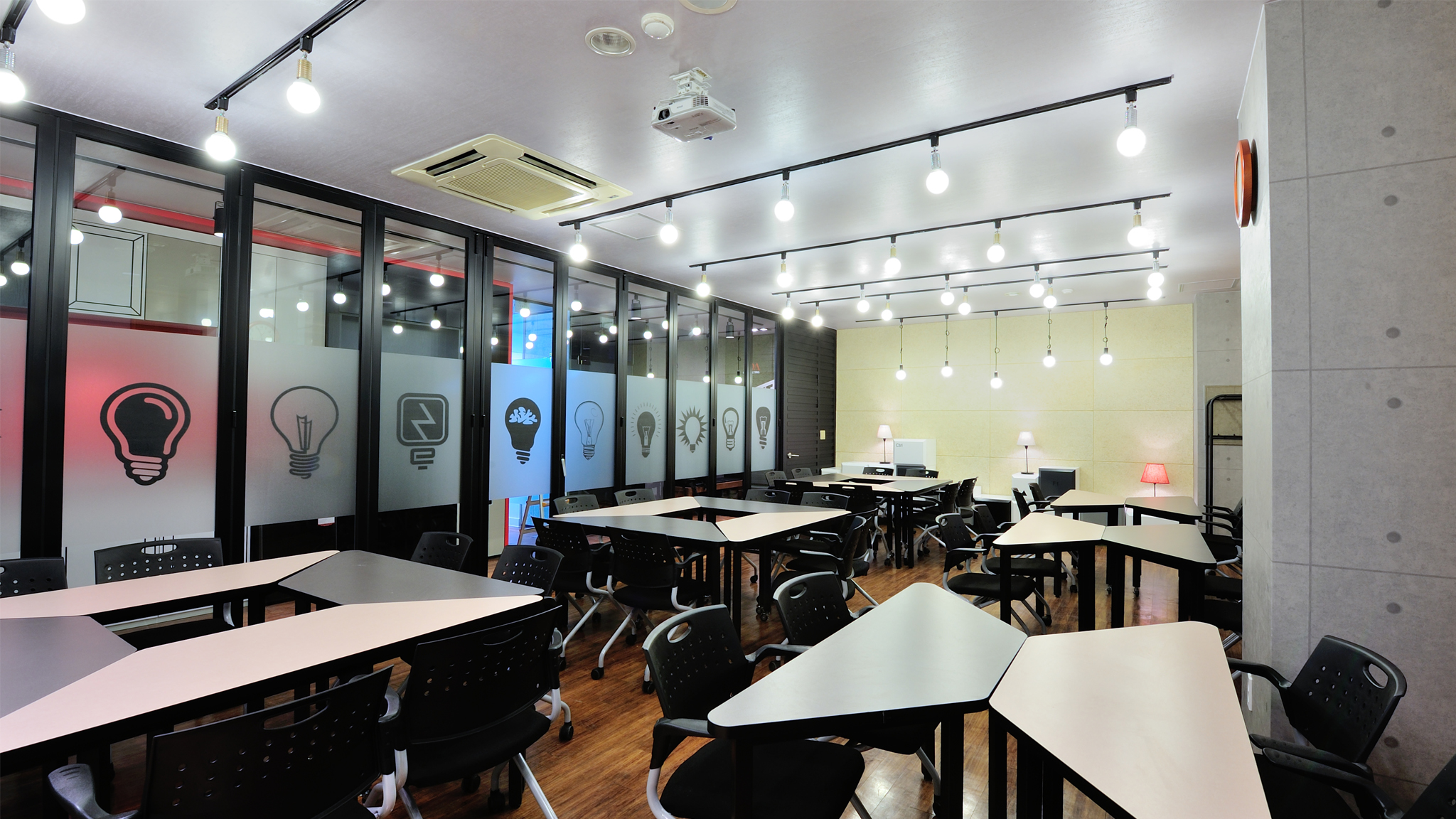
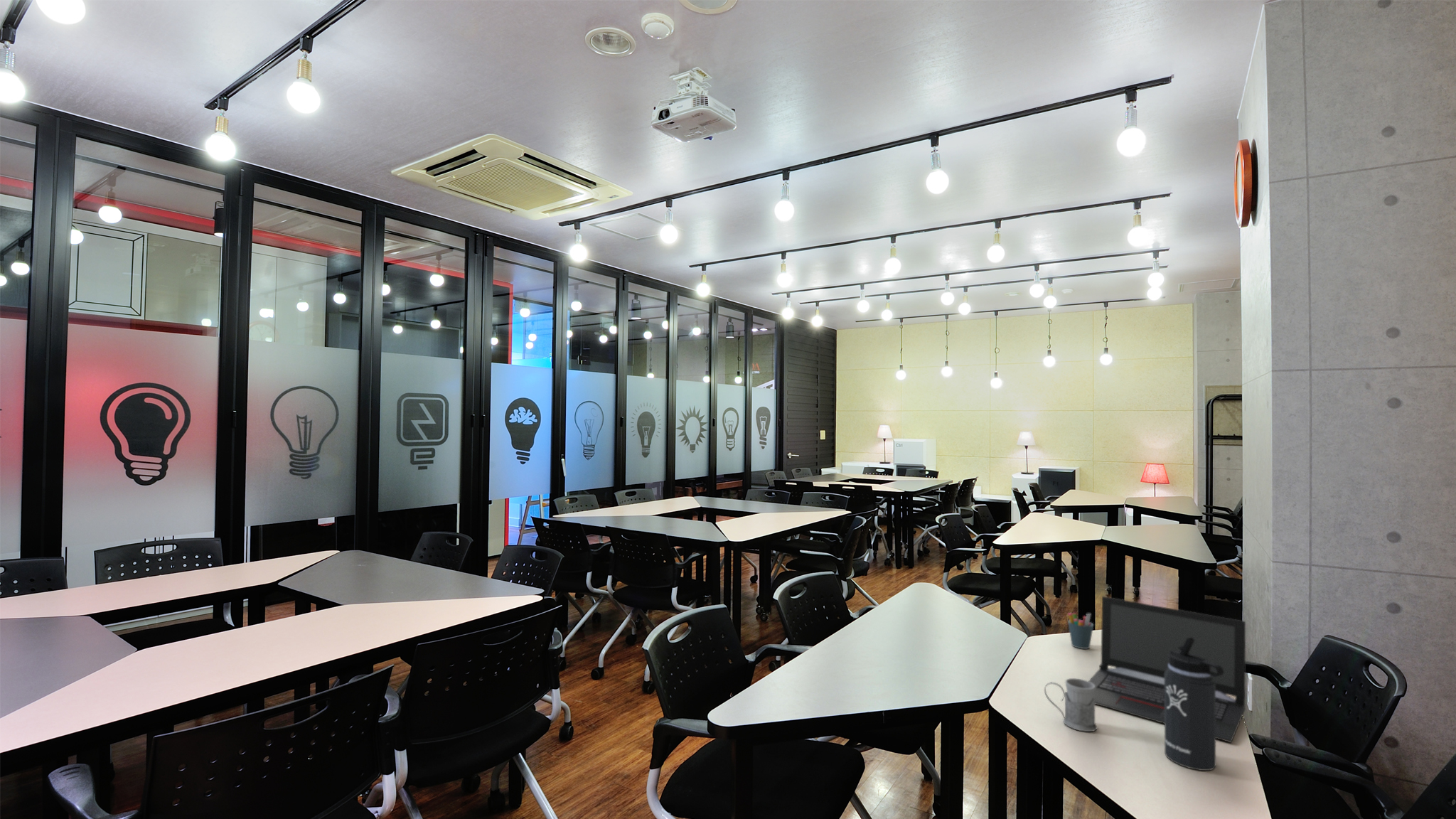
+ thermos bottle (1194, 700)
+ pen holder (1080, 628)
+ mug (1070, 702)
+ laptop (1159, 660)
